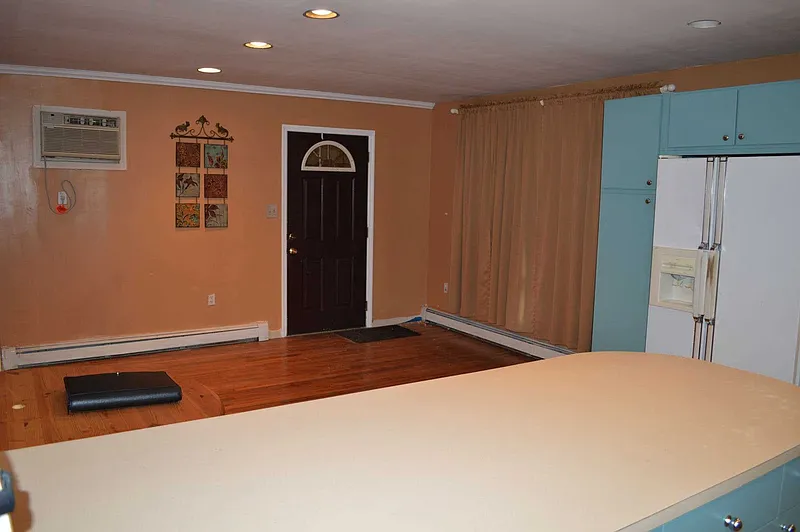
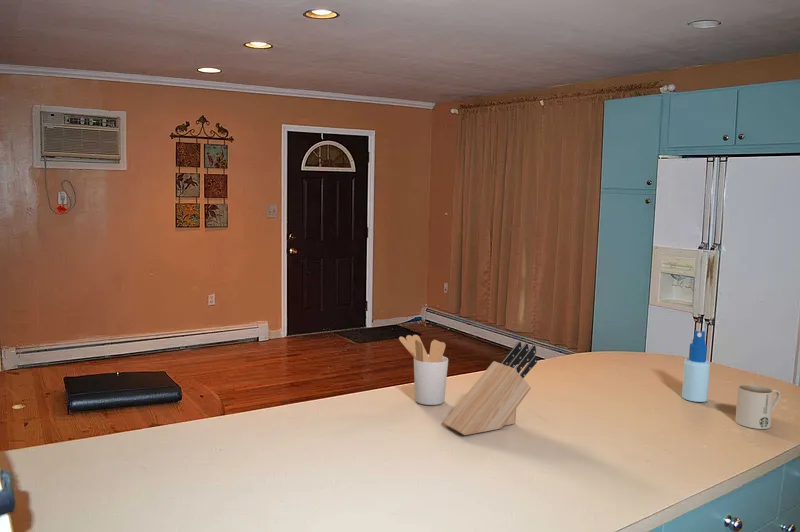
+ utensil holder (423, 367)
+ mug (760, 405)
+ spray bottle (696, 364)
+ knife block (494, 385)
